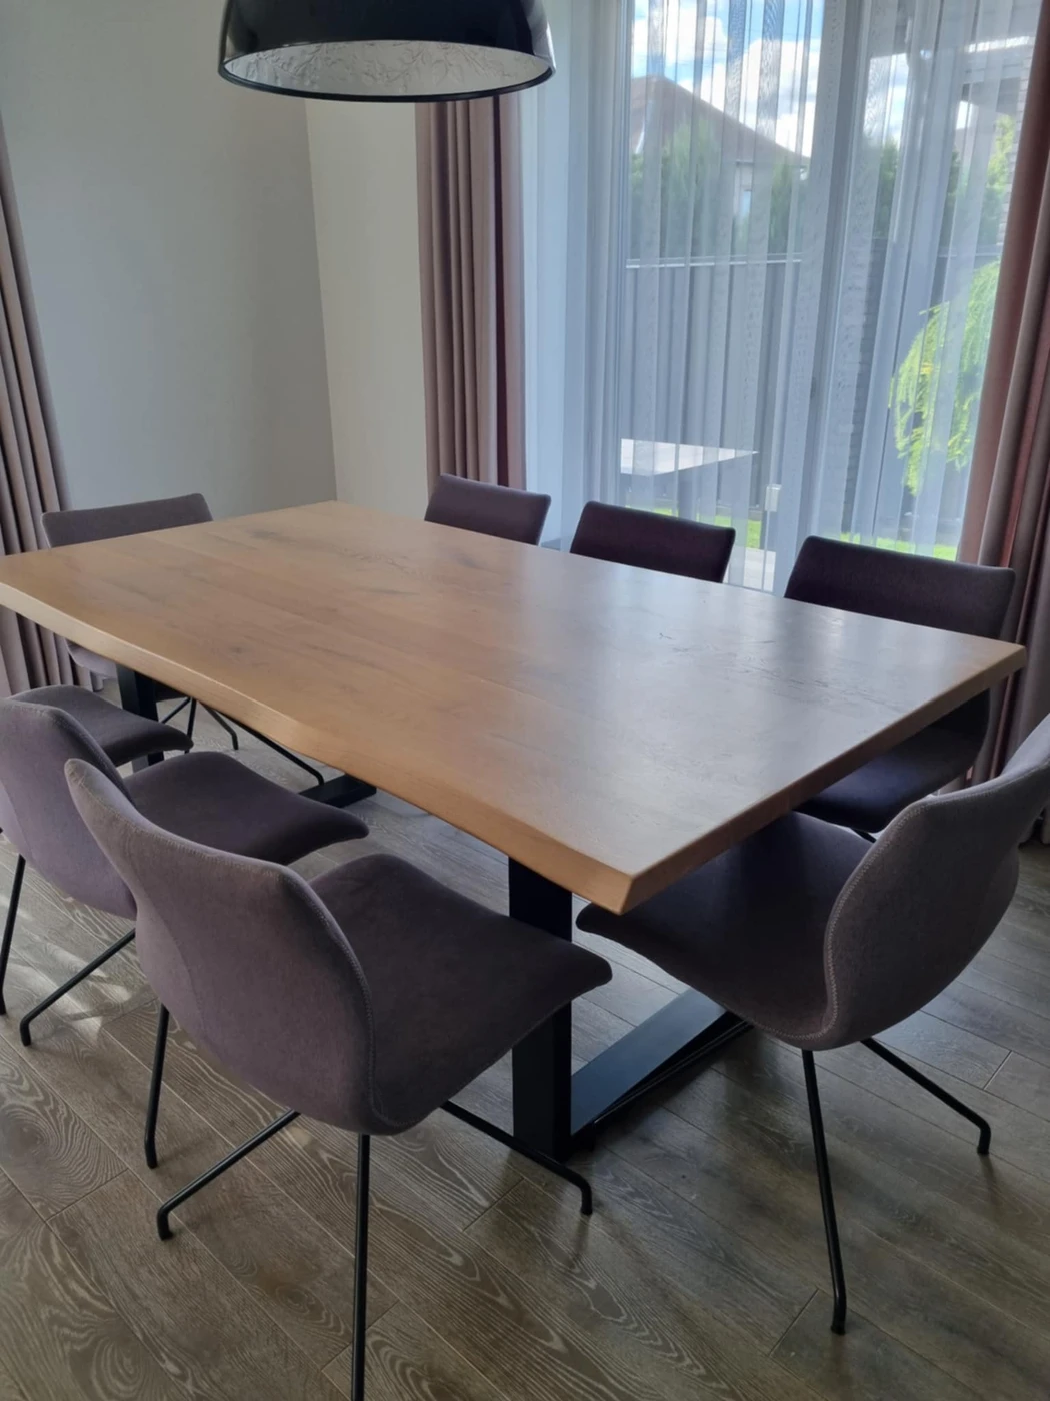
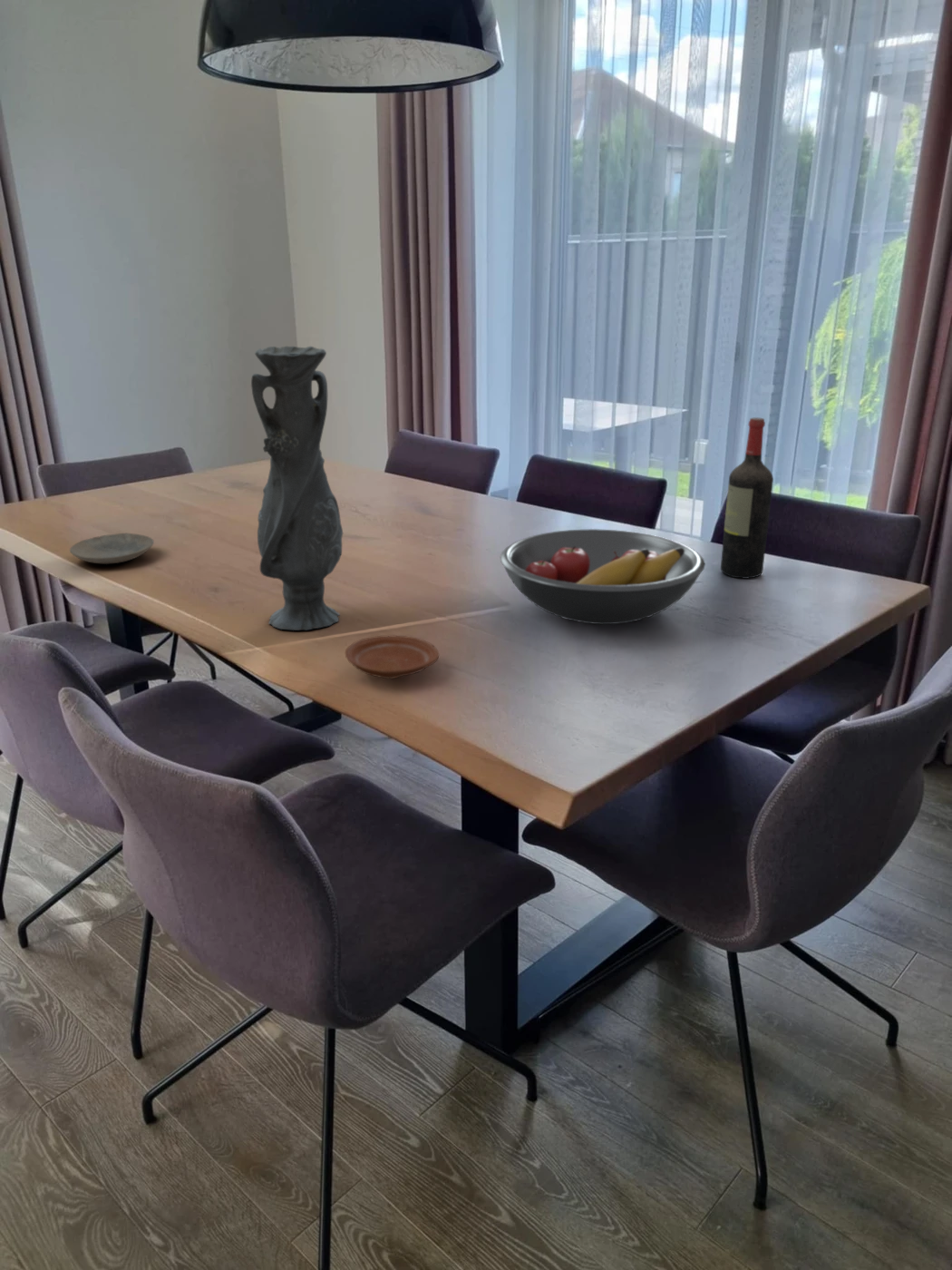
+ fruit bowl (600, 575)
+ wine bottle (749, 498)
+ plate (392, 659)
+ vase (296, 492)
+ plate (112, 551)
